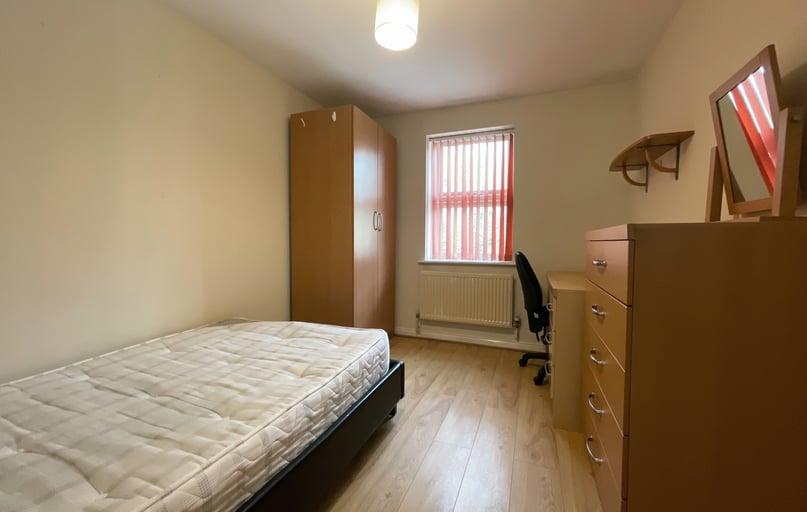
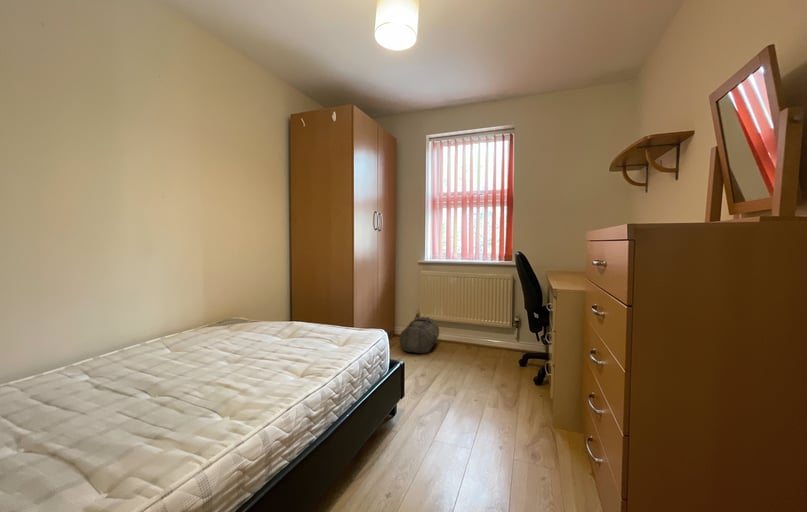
+ backpack (419, 332)
